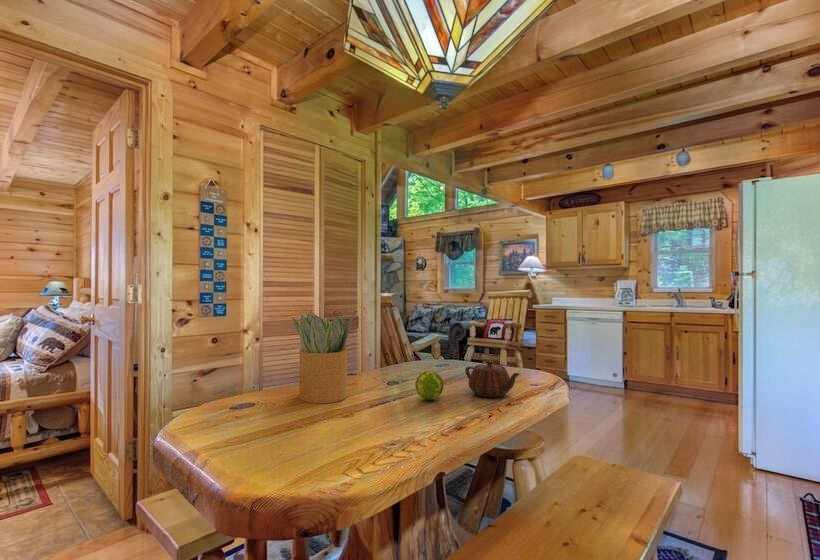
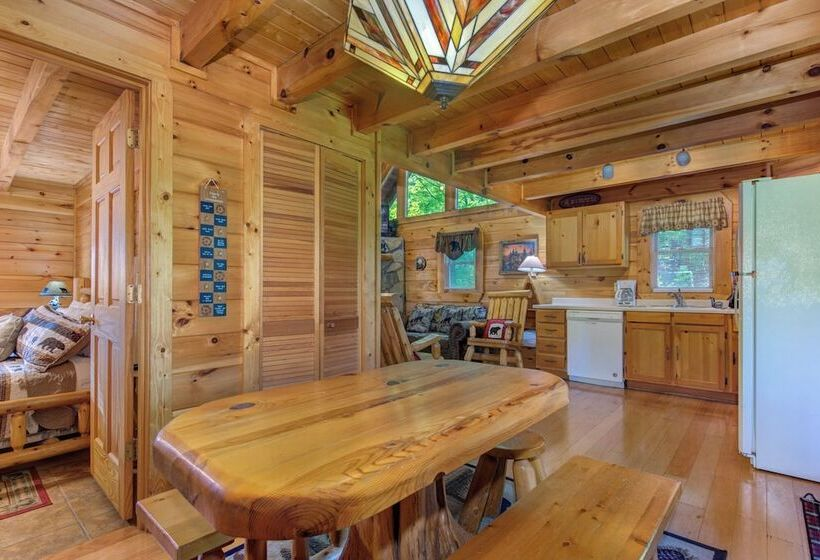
- teapot (491, 377)
- fruit (429, 385)
- potted plant (324, 354)
